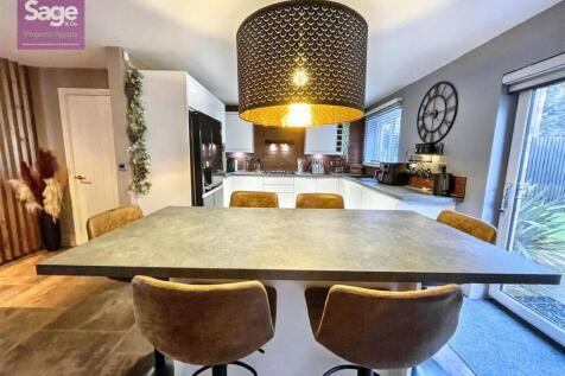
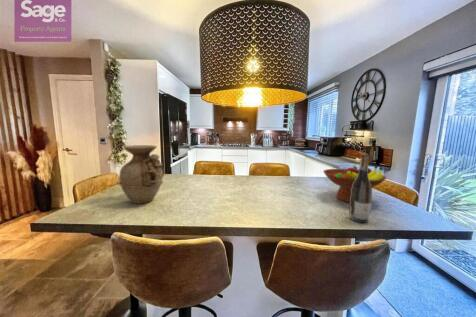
+ vase (143, 173)
+ wine bottle (361, 187)
+ fruit bowl (352, 181)
